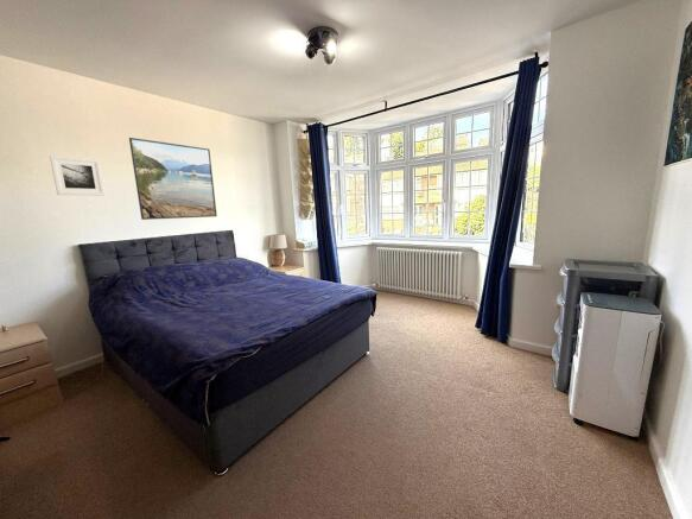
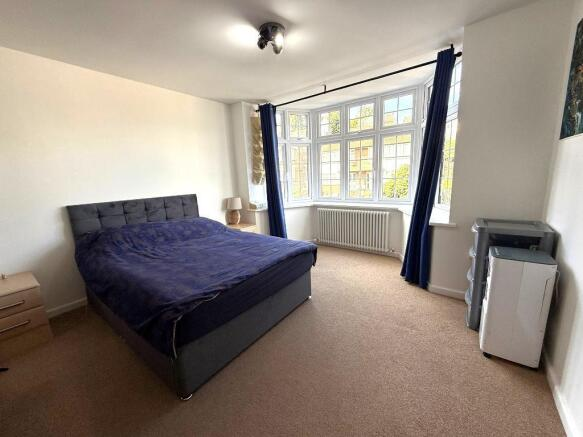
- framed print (78, 176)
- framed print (178, 182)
